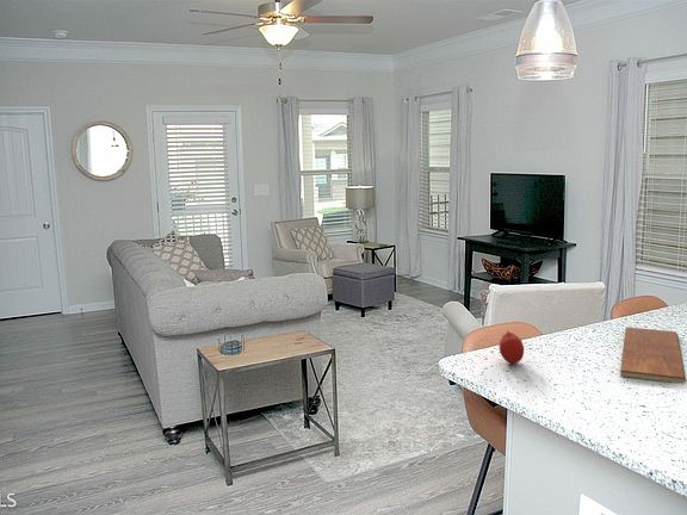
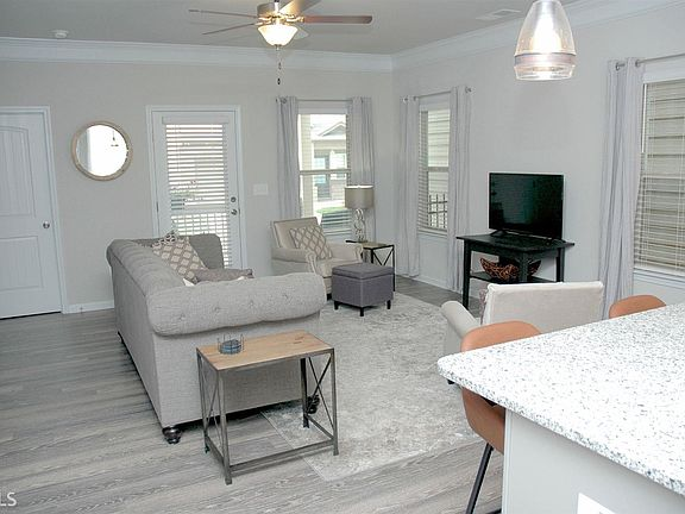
- chopping board (651, 352)
- fruit (510, 346)
